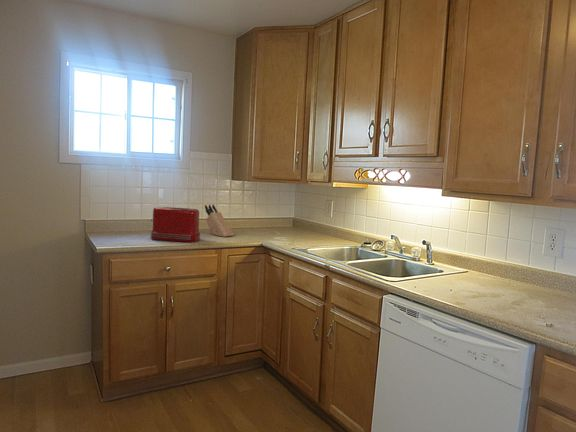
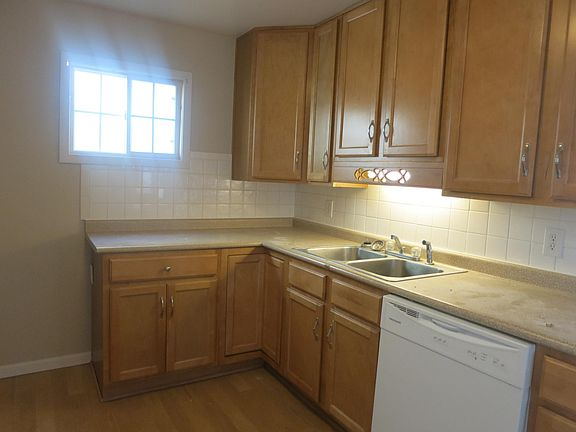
- toaster (175, 223)
- knife block (218, 219)
